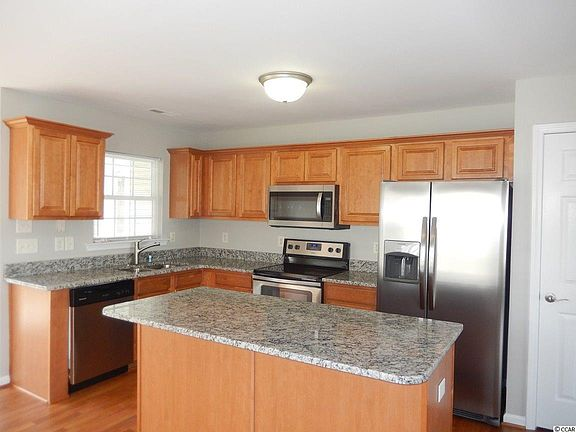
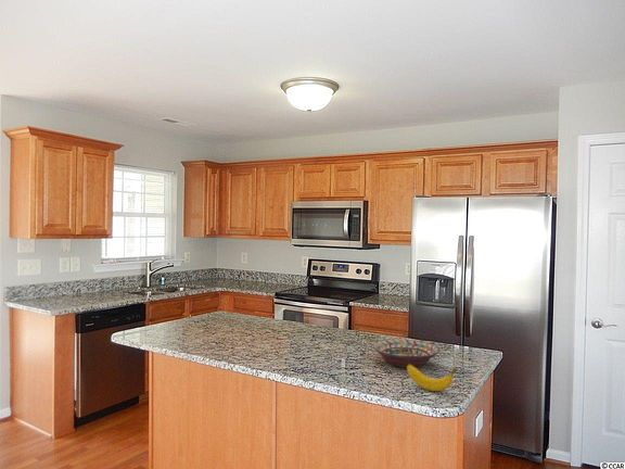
+ decorative bowl (405, 355)
+ banana (430, 378)
